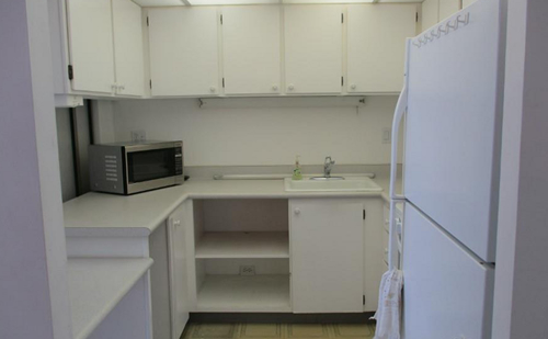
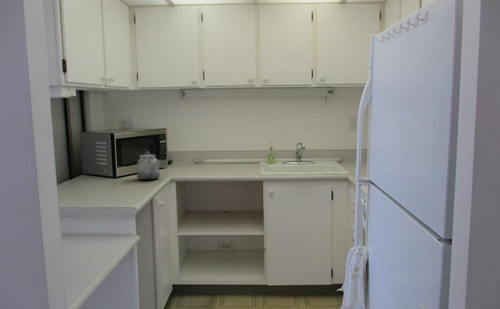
+ kettle (150, 160)
